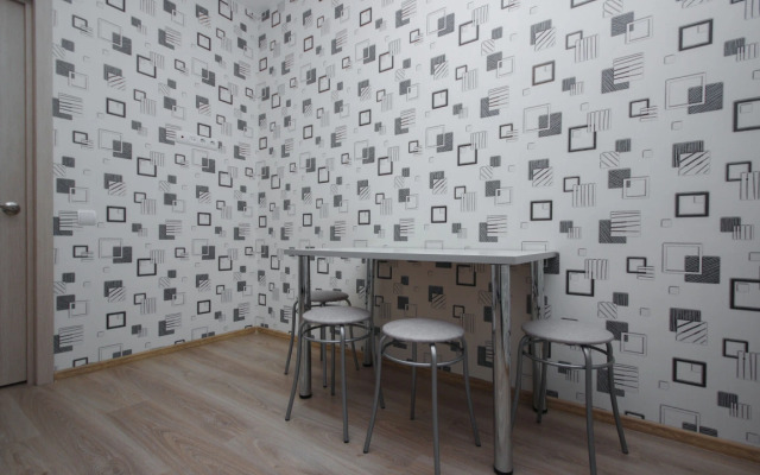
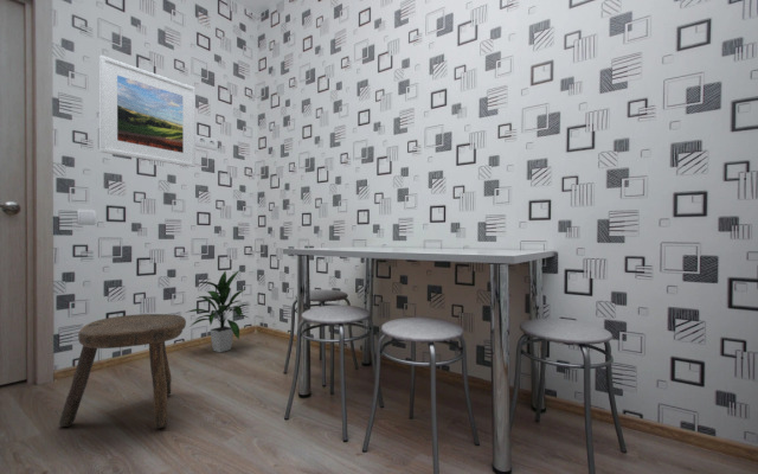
+ stool (127, 346)
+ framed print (152, 116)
+ indoor plant (221, 310)
